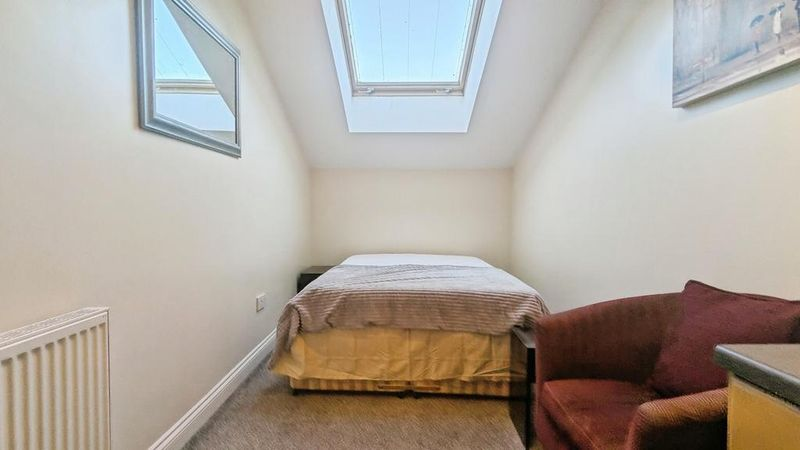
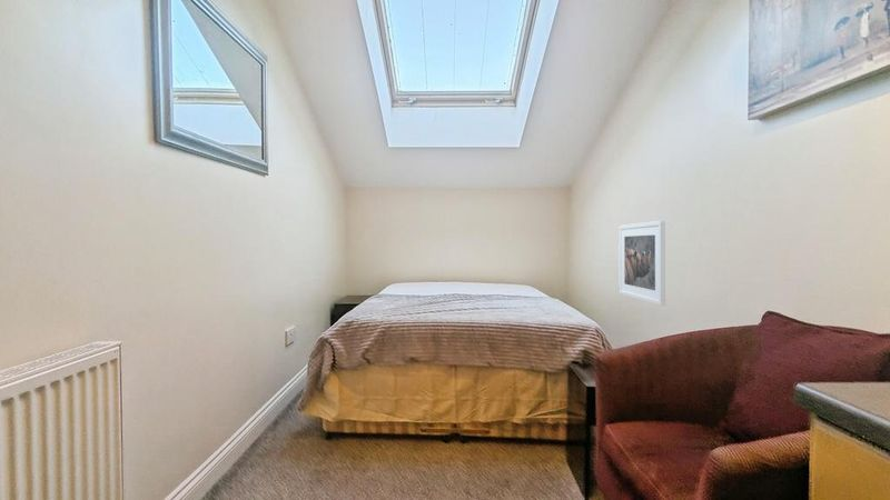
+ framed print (639, 261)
